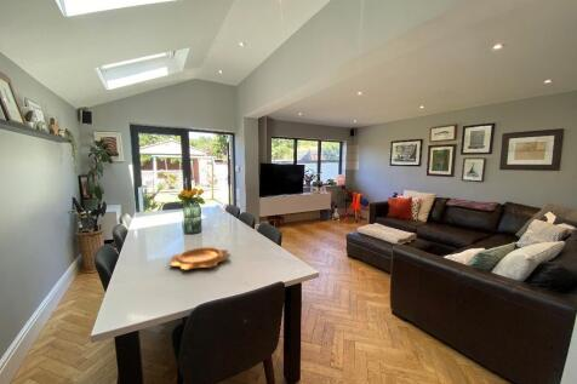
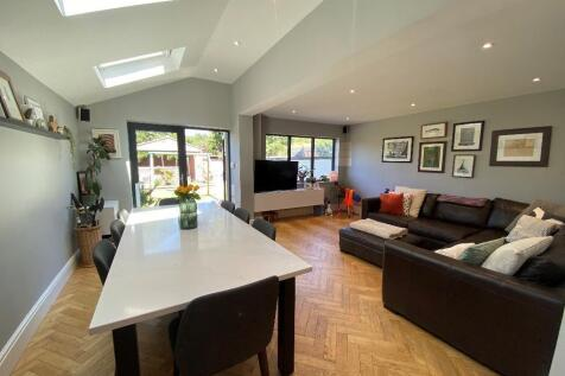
- decorative bowl (200, 257)
